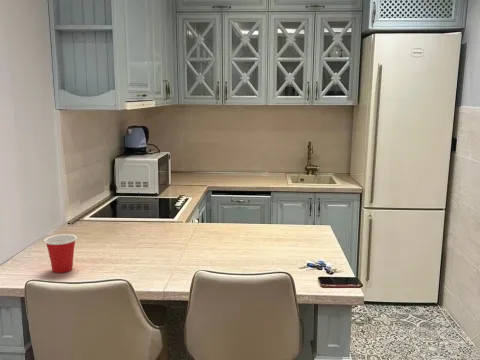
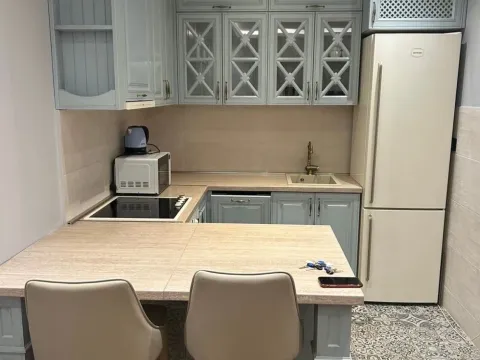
- cup (61, 254)
